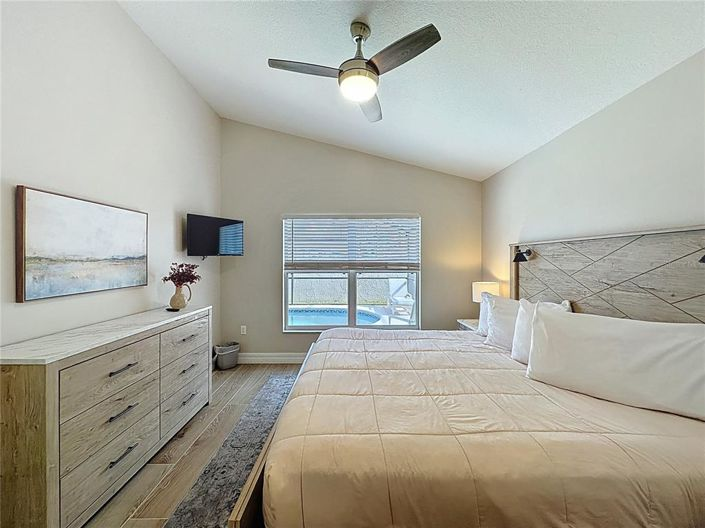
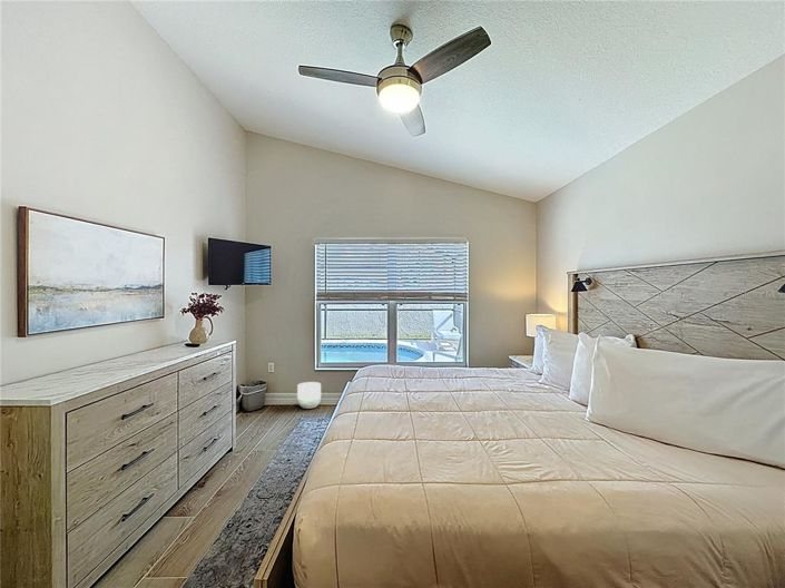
+ planter (308, 395)
